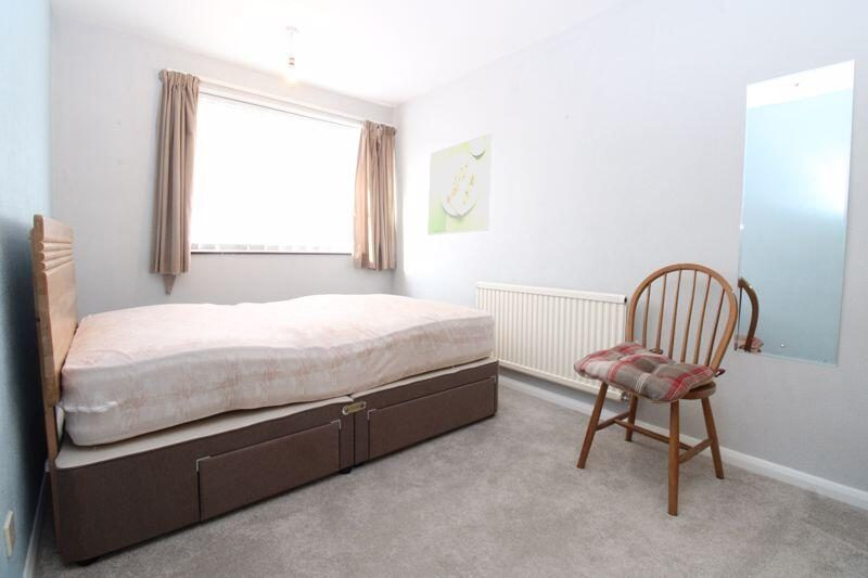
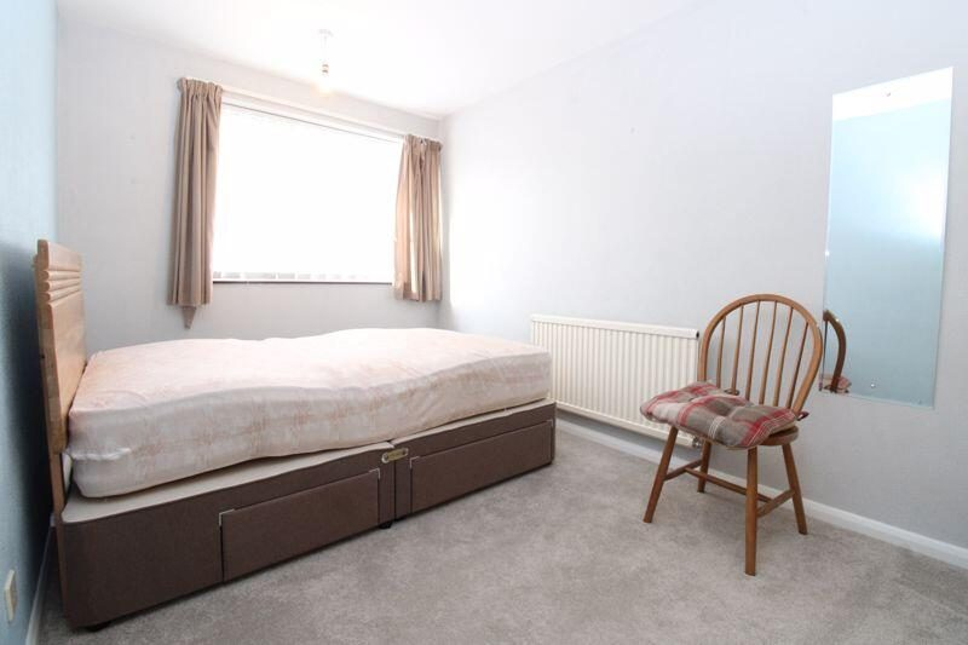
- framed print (457, 188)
